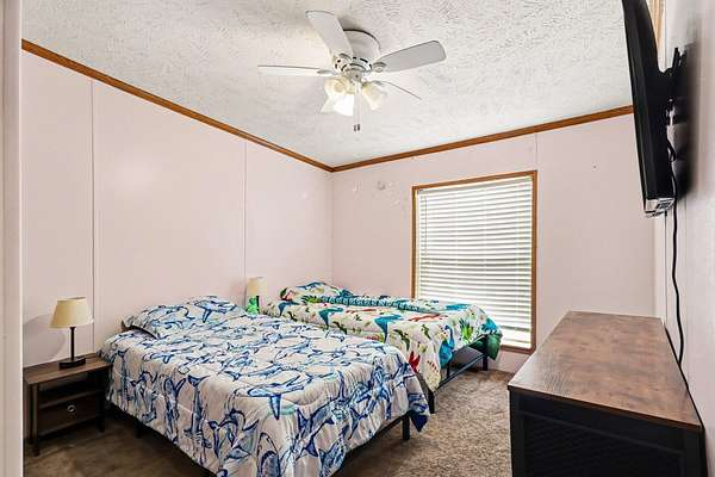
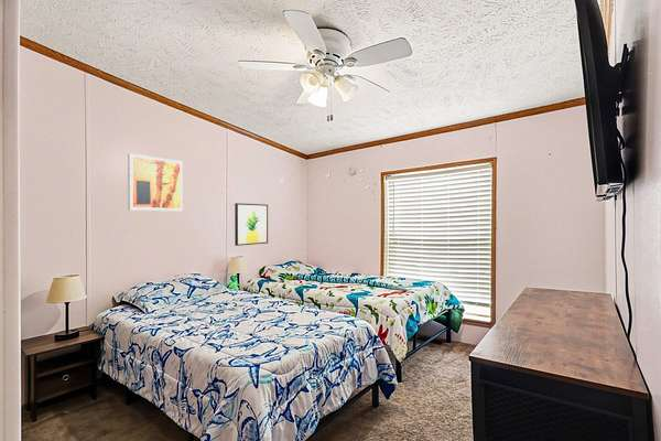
+ wall art (251, 224)
+ wall art (156, 184)
